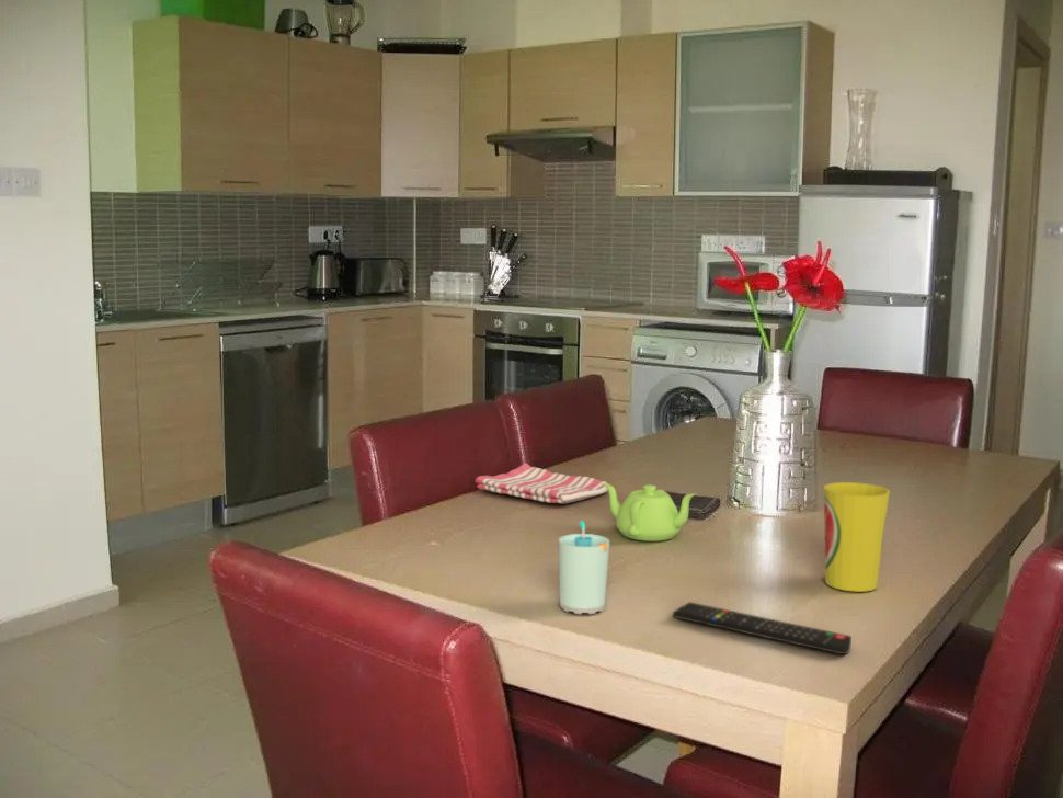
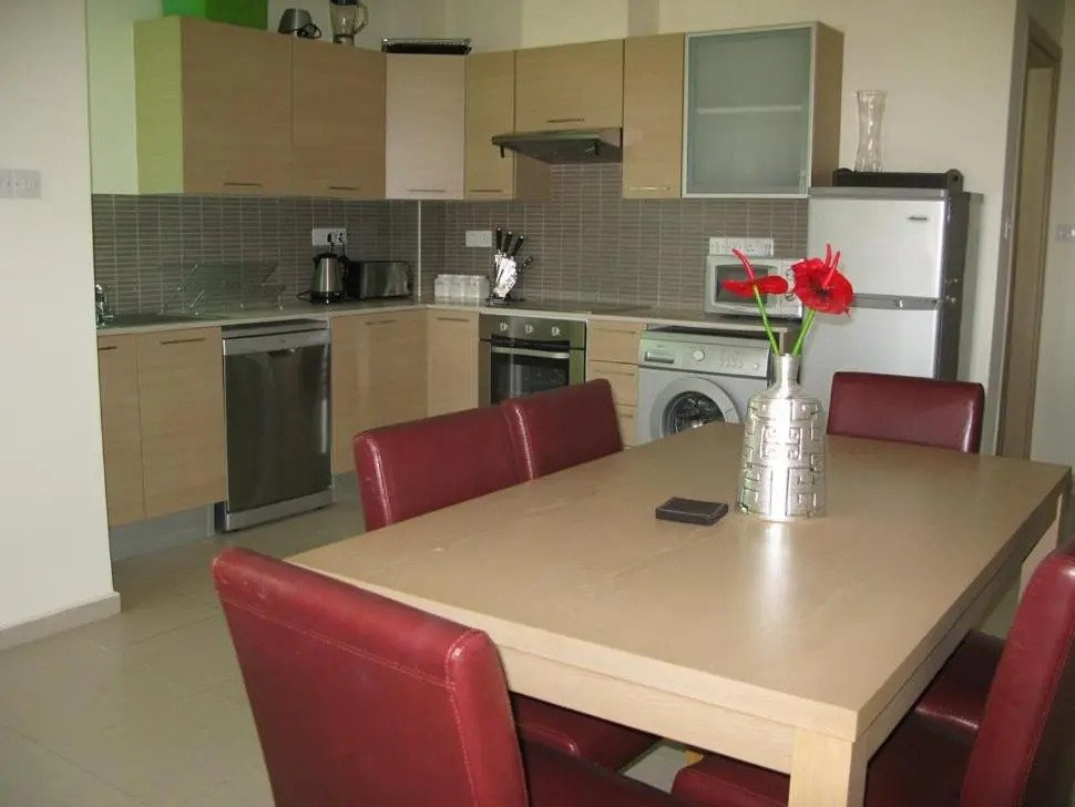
- remote control (761, 628)
- teapot (648, 510)
- cup (854, 536)
- dish towel (542, 483)
- cup (584, 567)
